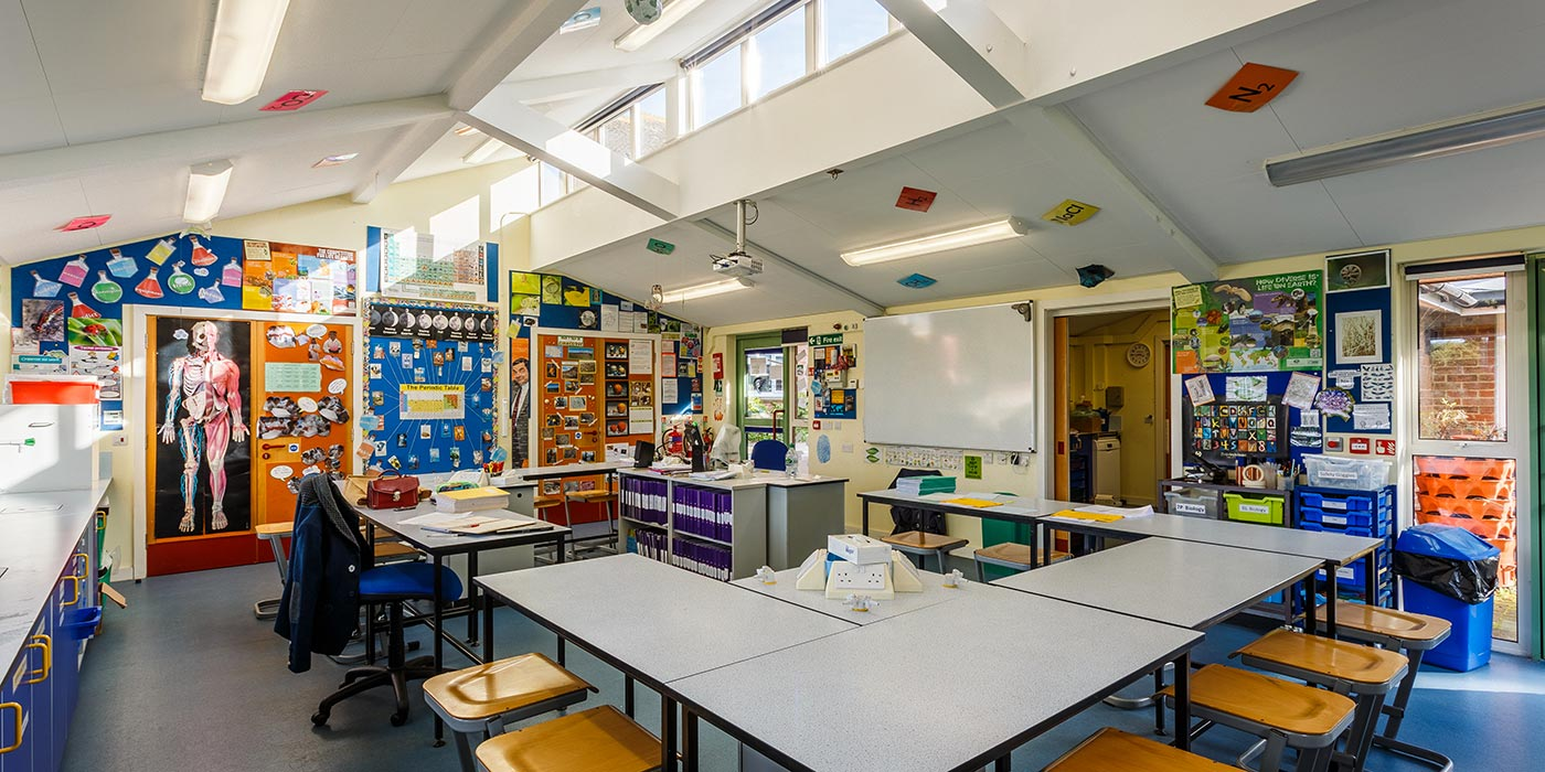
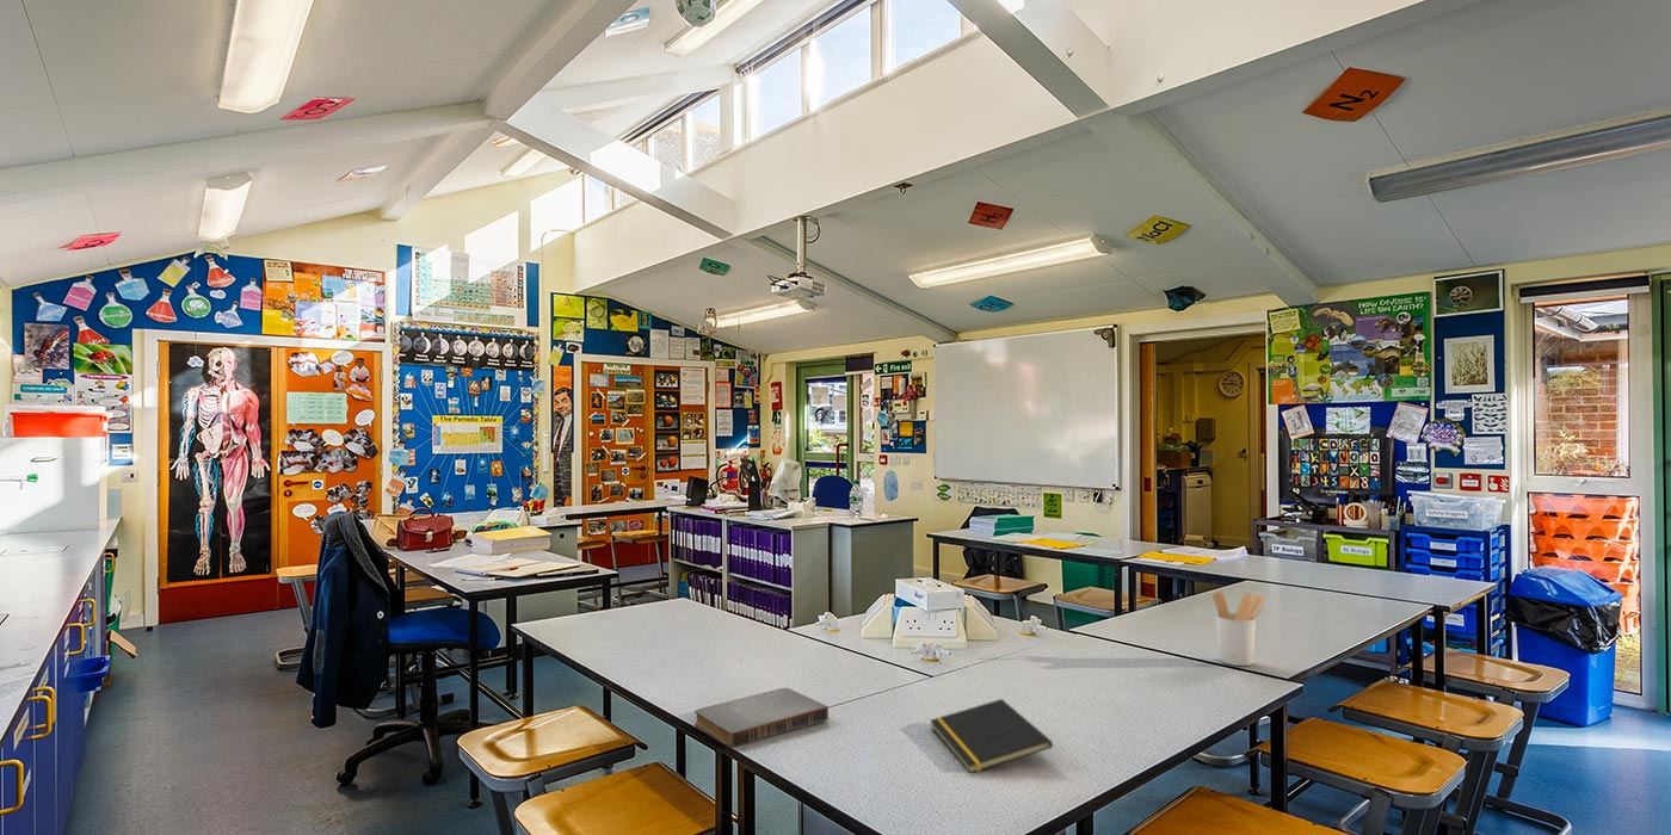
+ utensil holder (1241, 626)
+ notepad (987, 732)
+ book (760, 715)
